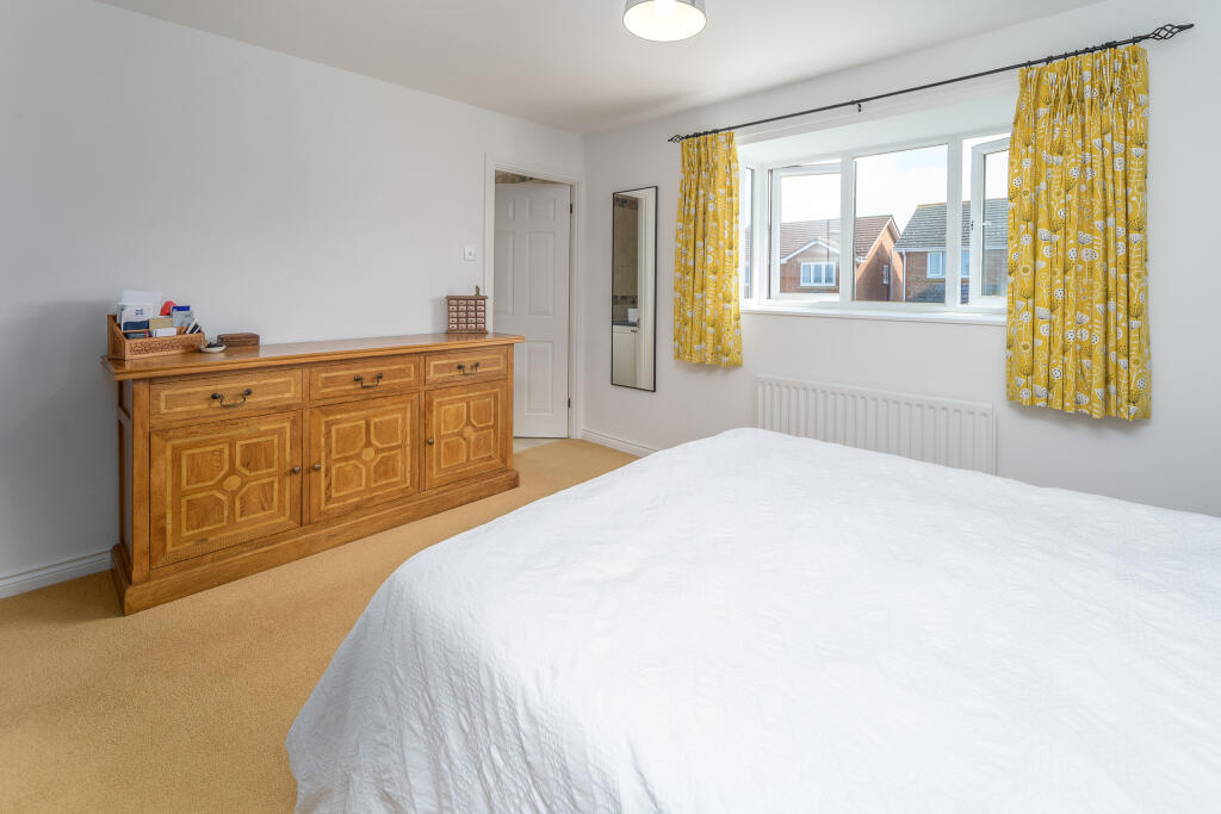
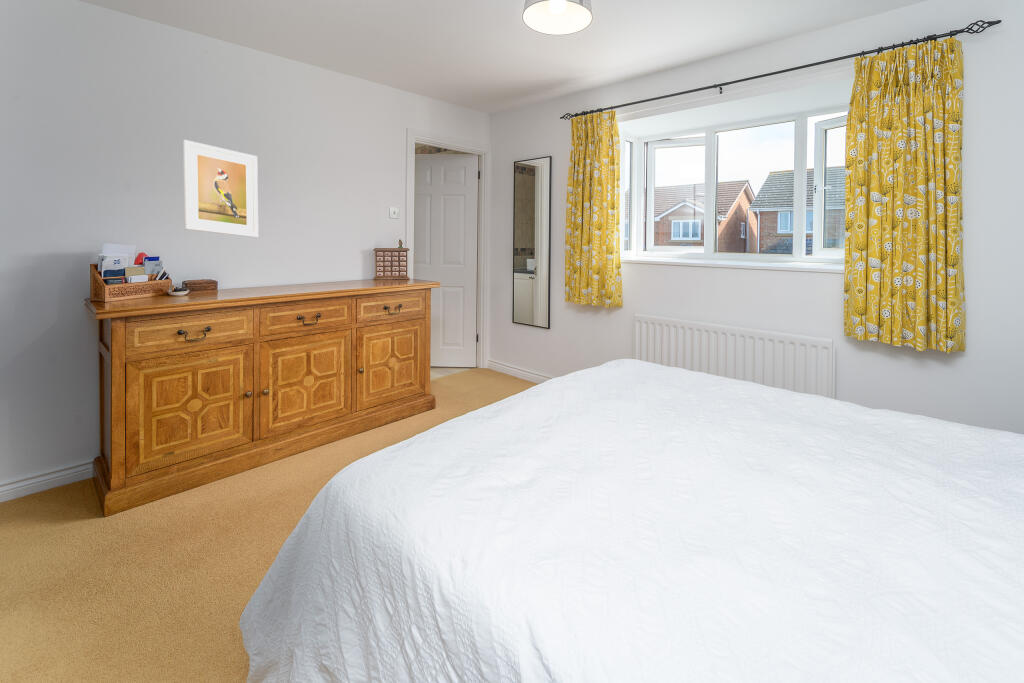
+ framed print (222, 191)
